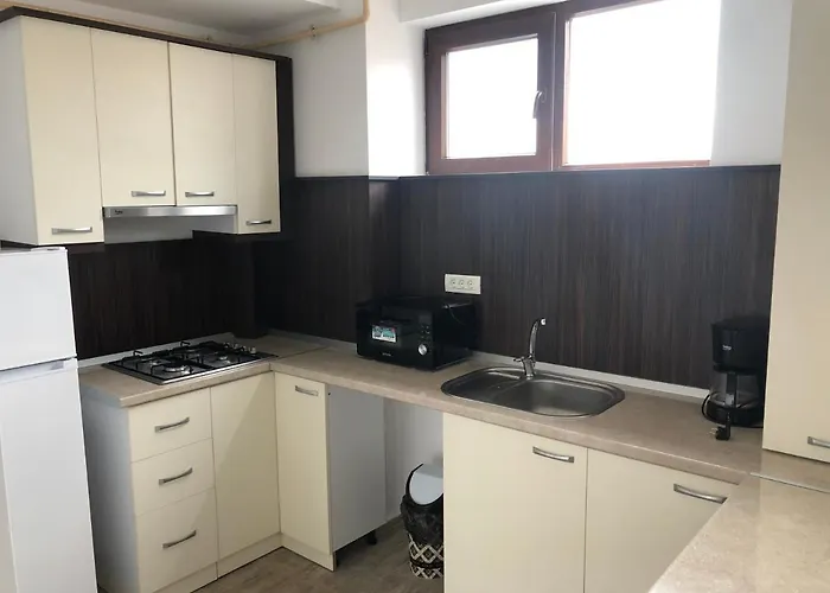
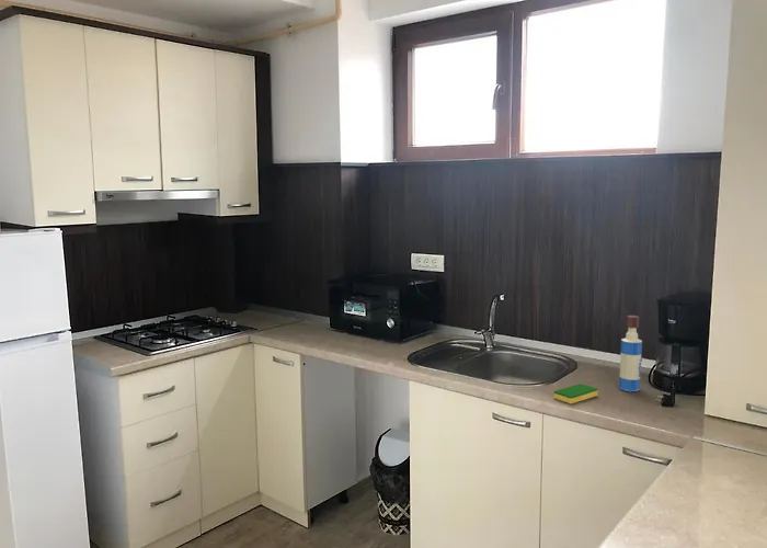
+ dish sponge (575, 392)
+ tequila bottle (631, 353)
